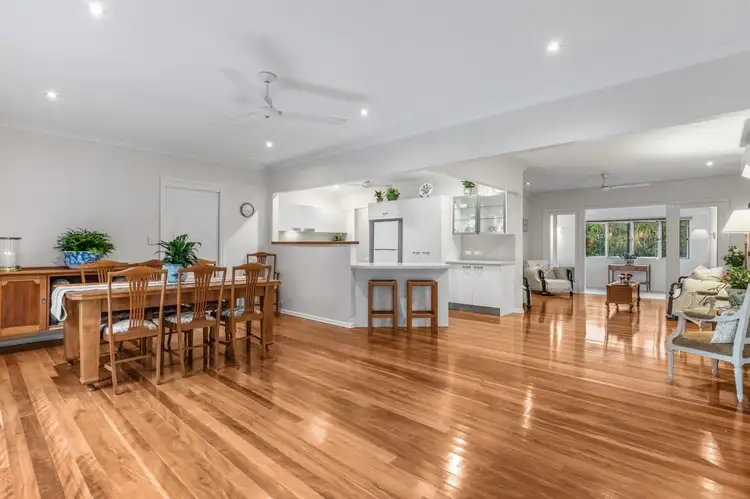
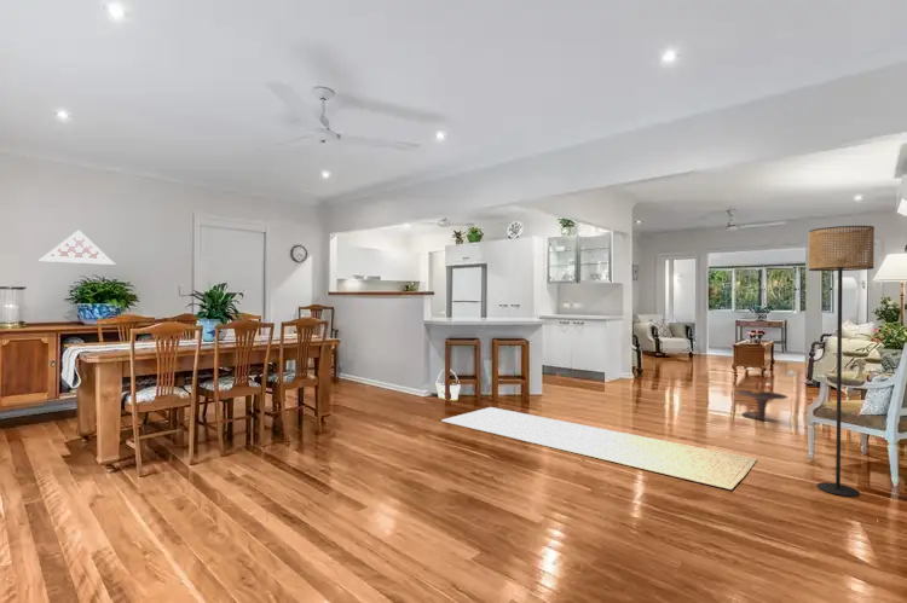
+ basket (450, 385)
+ rug (578, 436)
+ side table (767, 393)
+ floor lamp (839, 359)
+ display case (77, 245)
